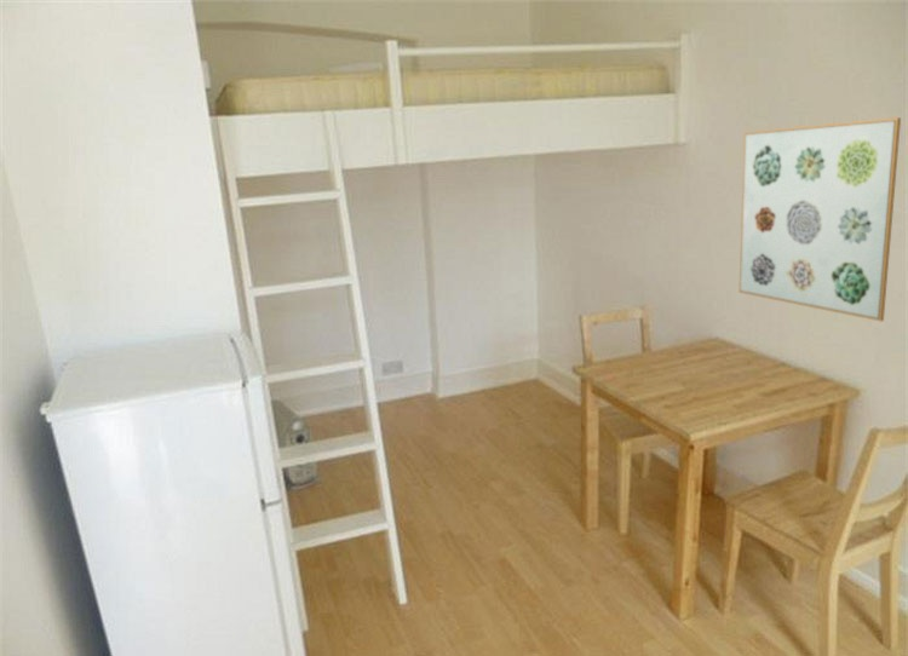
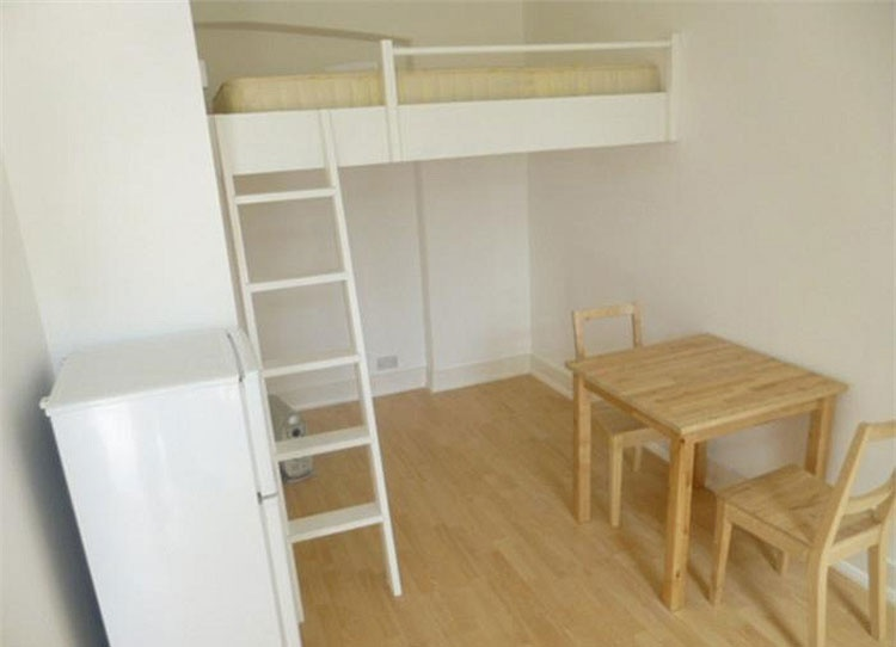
- wall art (808, 218)
